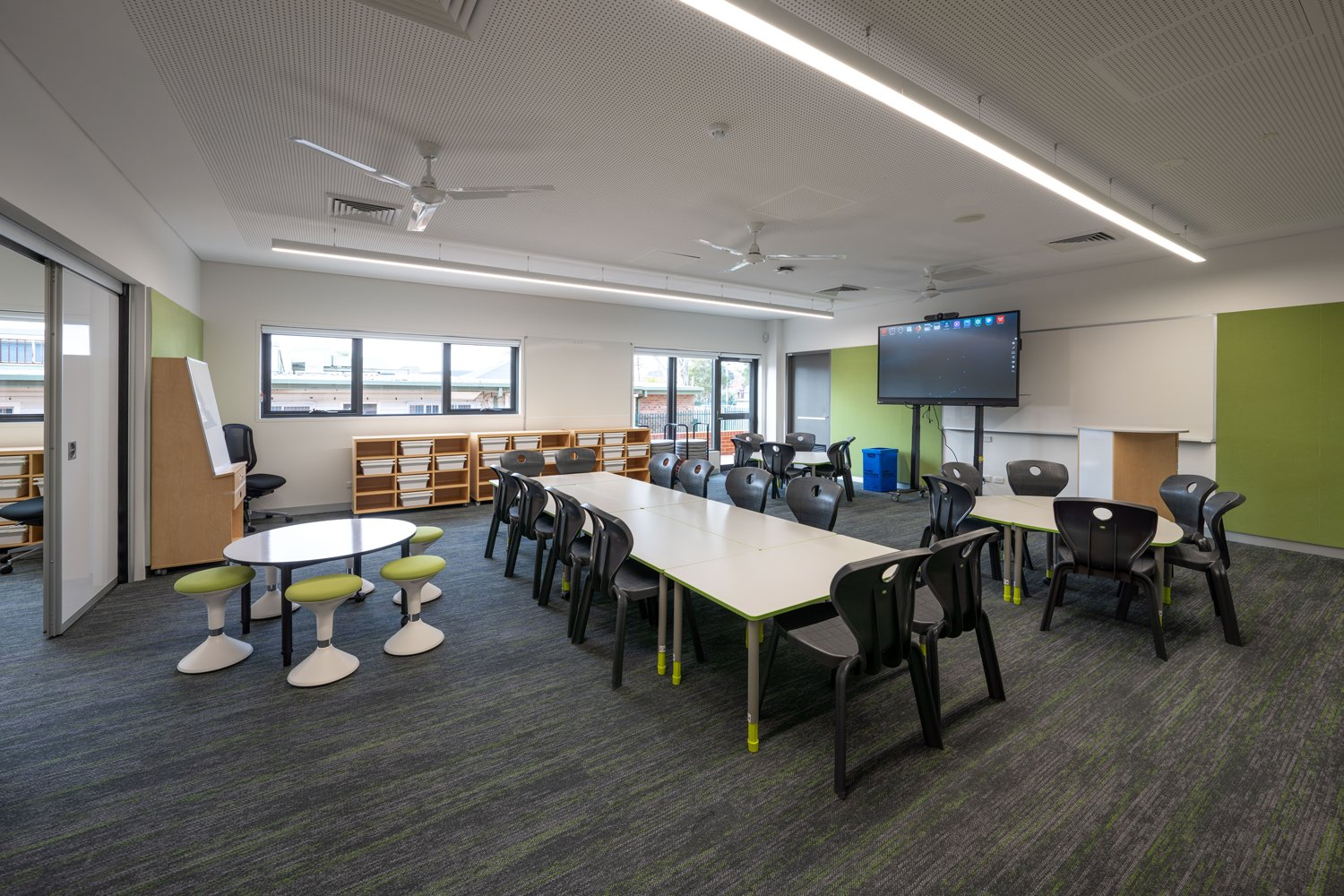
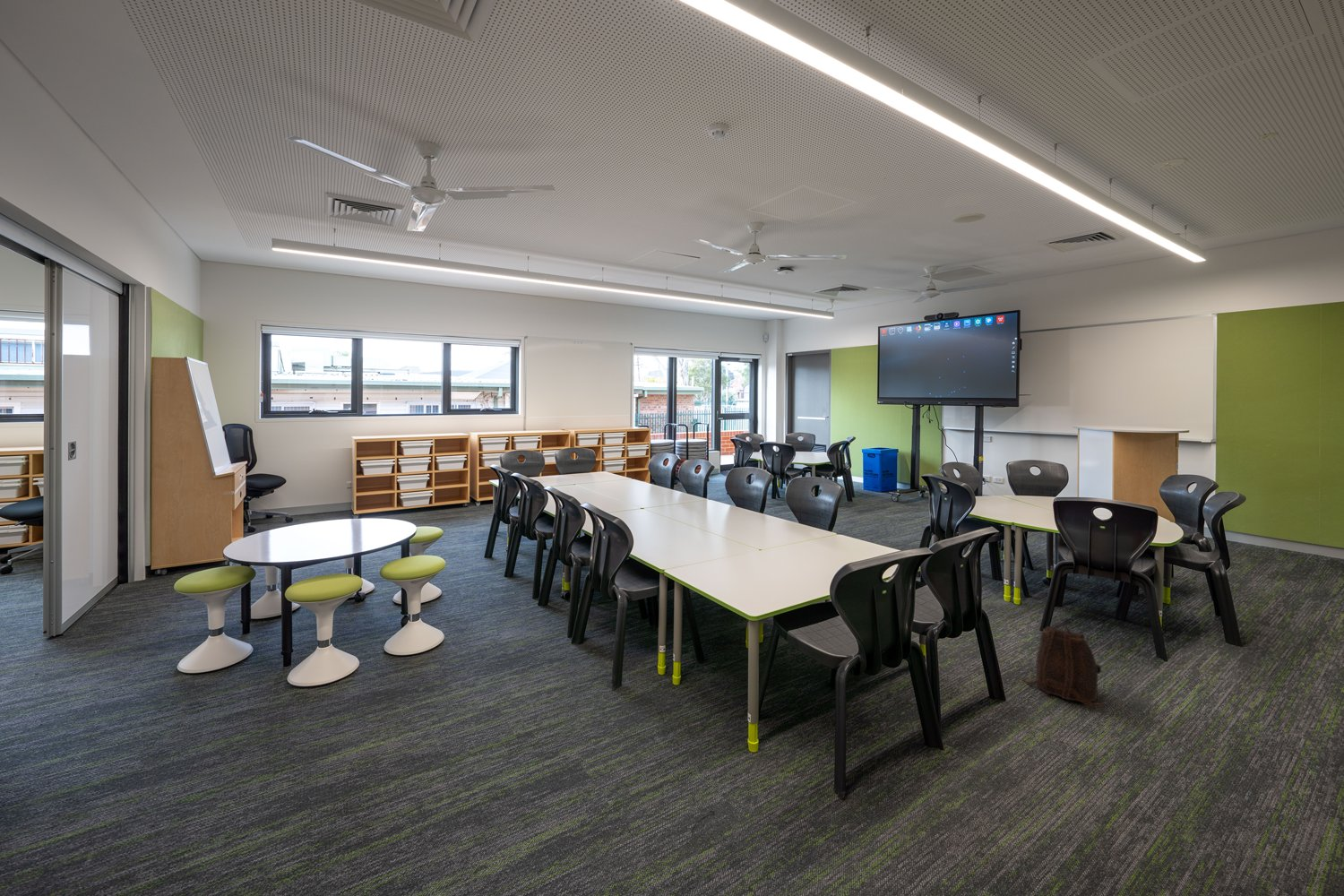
+ backpack (1065, 656)
